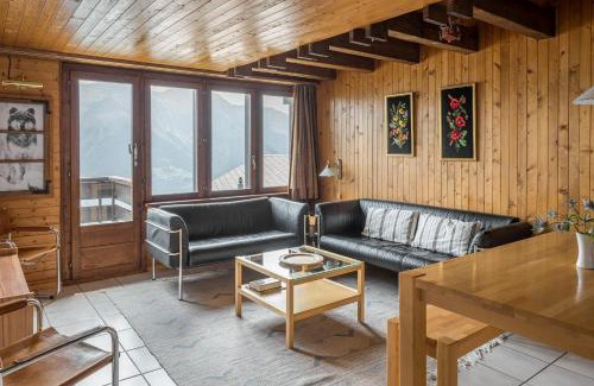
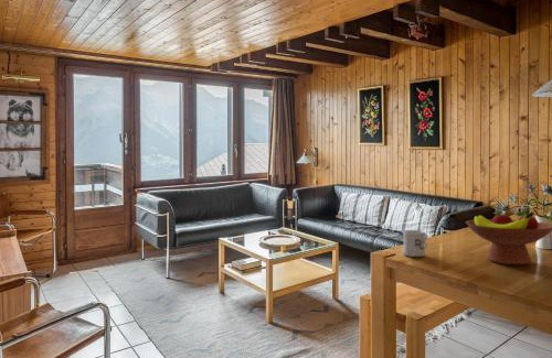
+ fruit bowl (508, 235)
+ mug (416, 242)
